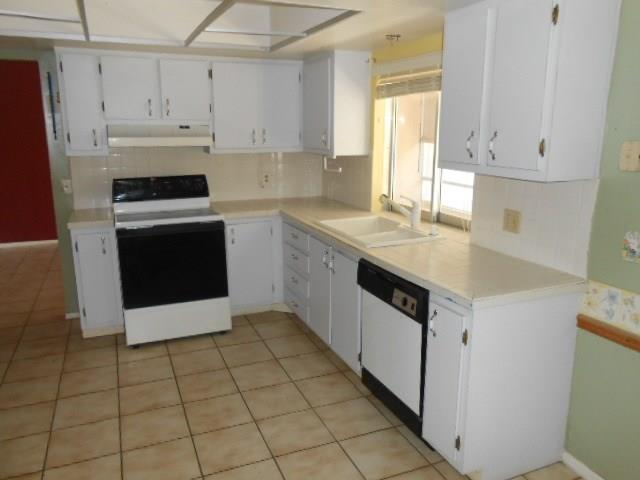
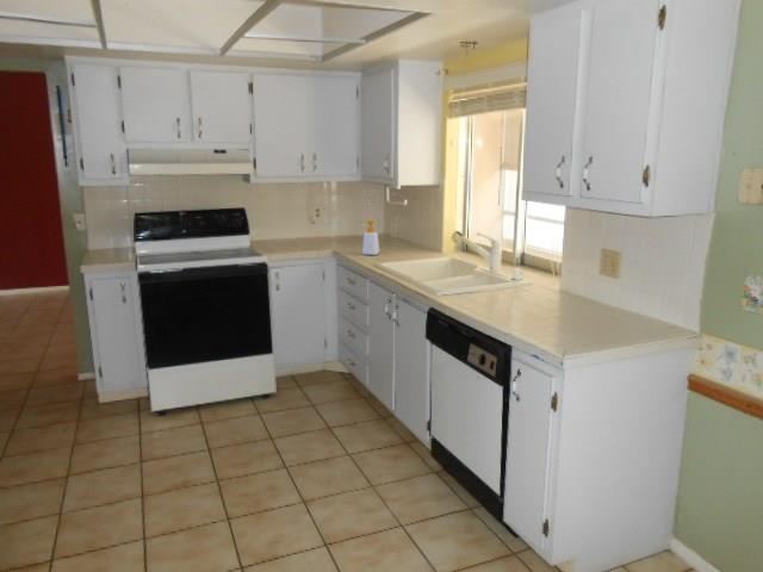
+ soap bottle (367, 236)
